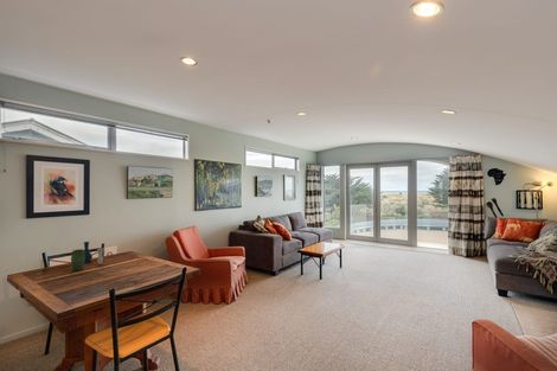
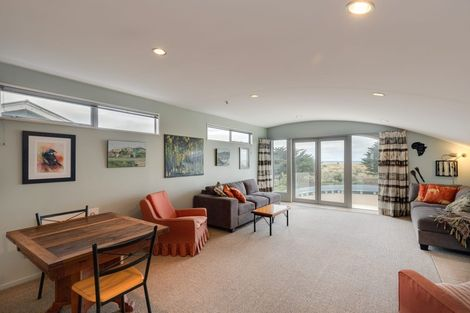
- vase (89, 255)
